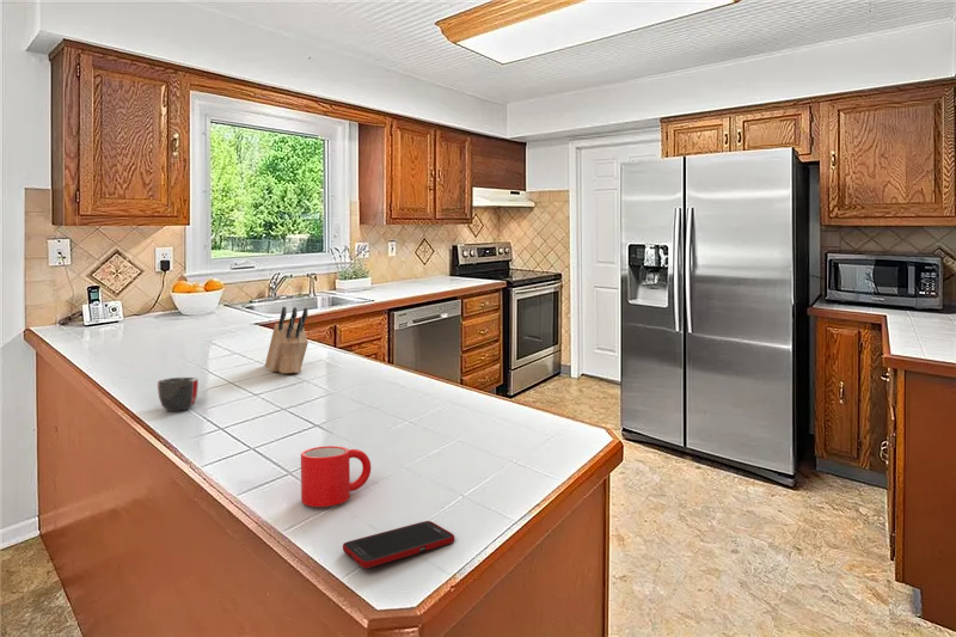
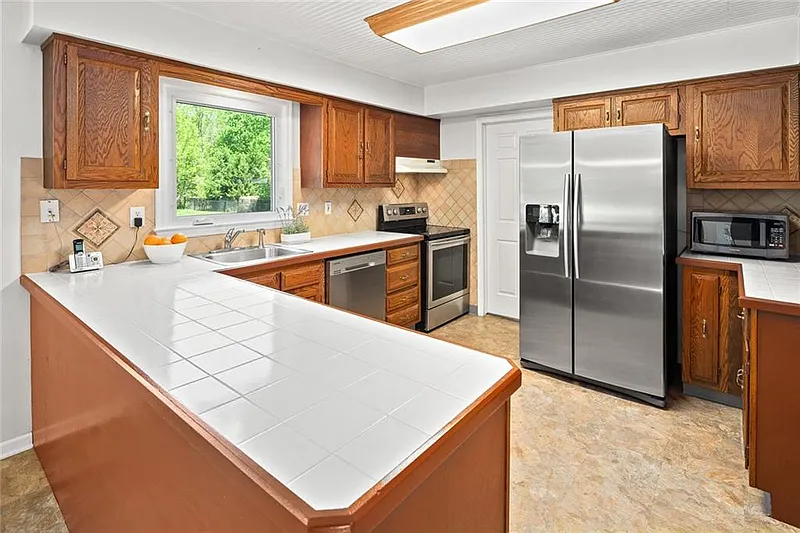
- cell phone (399, 543)
- knife block (287, 338)
- mug (337, 472)
- mug (179, 392)
